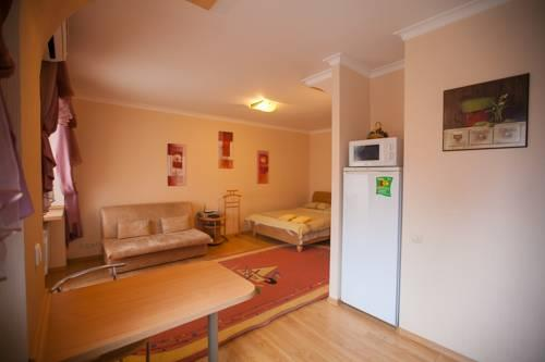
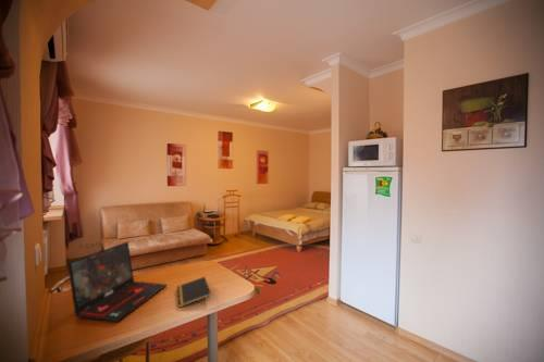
+ notepad (193, 290)
+ laptop (123, 275)
